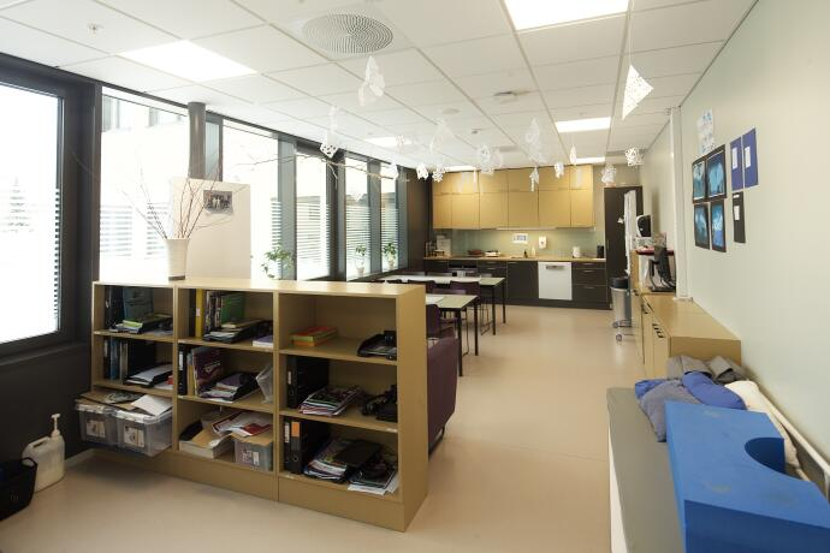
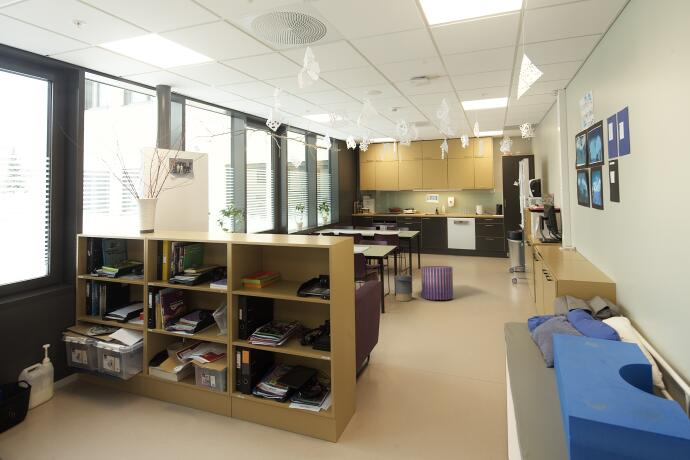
+ stool (437, 282)
+ trash can (404, 288)
